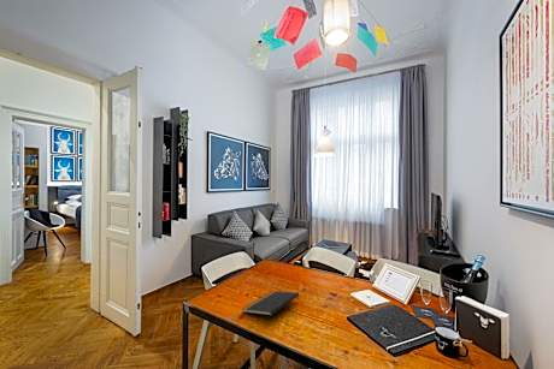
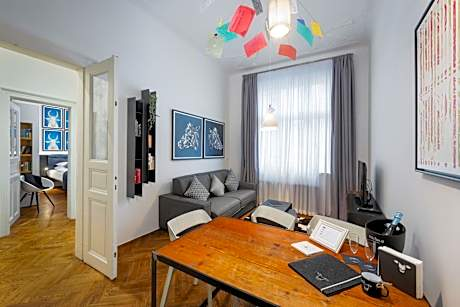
- notepad (271, 302)
